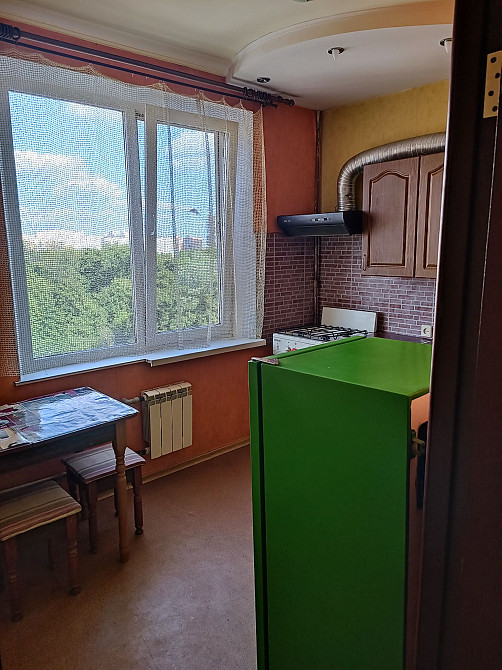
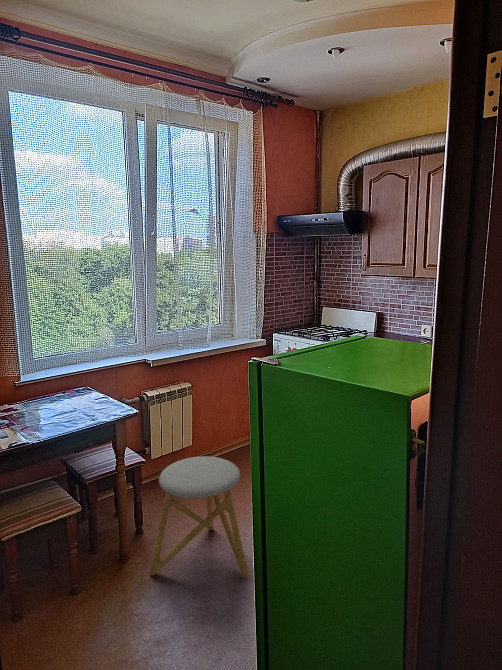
+ stool (207, 517)
